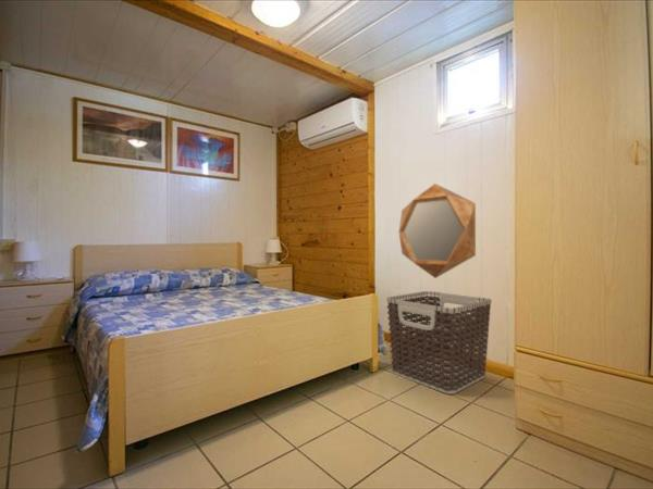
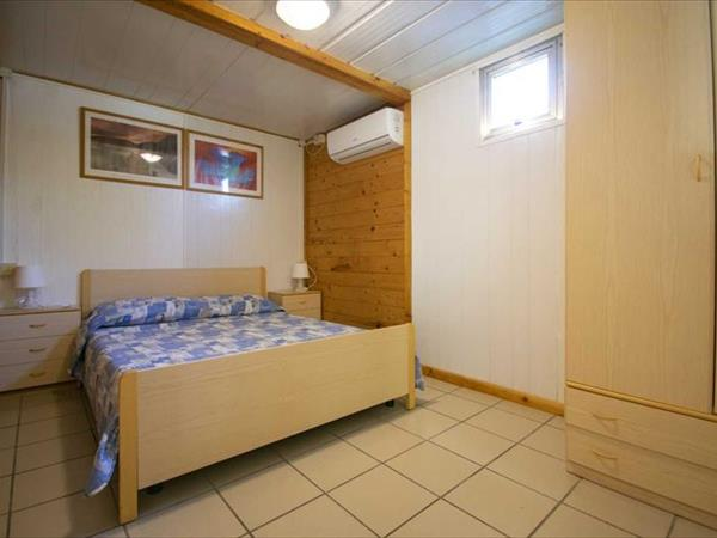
- clothes hamper (438, 336)
- home mirror (432, 230)
